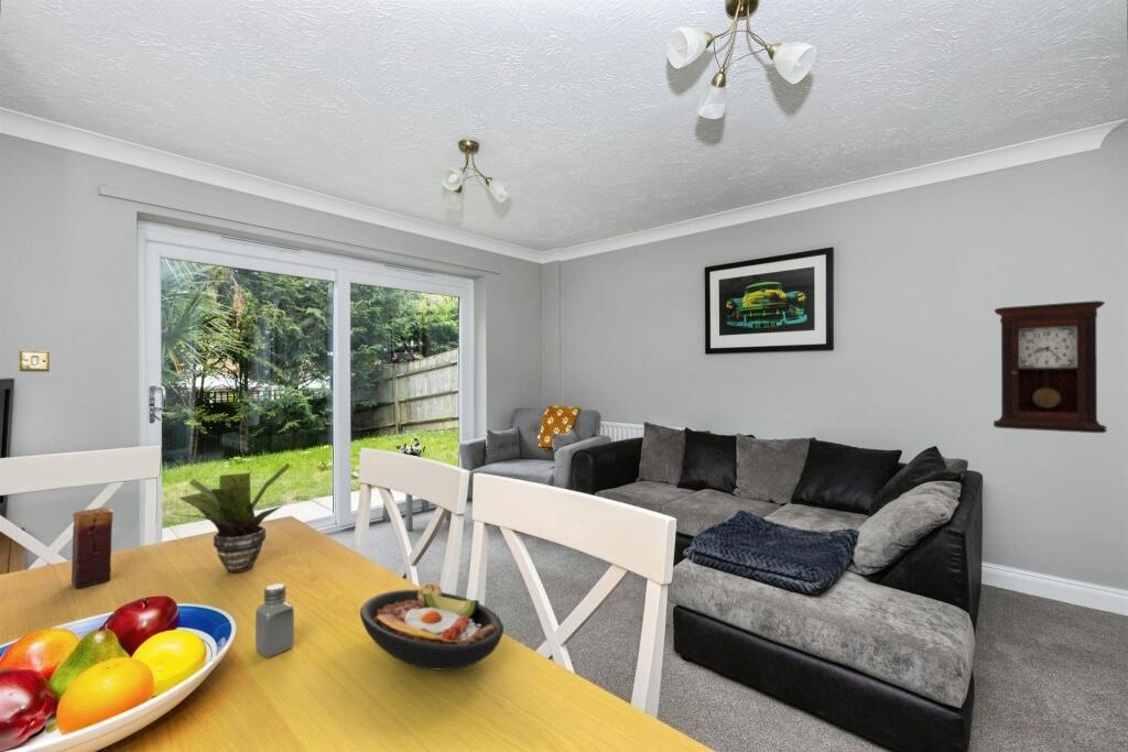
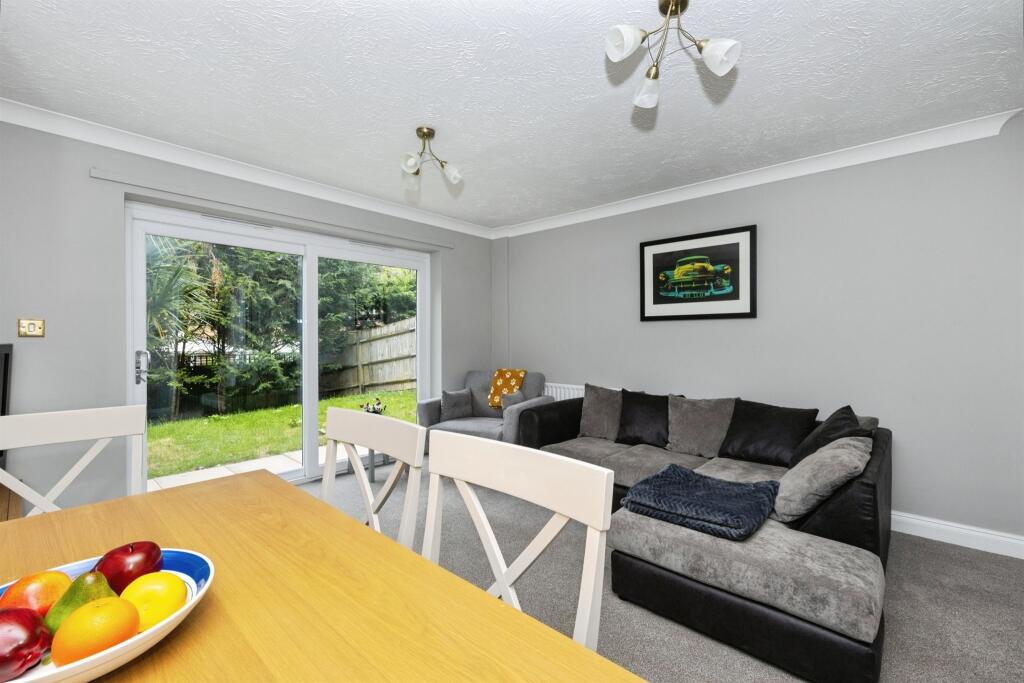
- potted plant (239, 517)
- saltshaker (274, 617)
- candle (91, 545)
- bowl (431, 631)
- pendulum clock (1046, 367)
